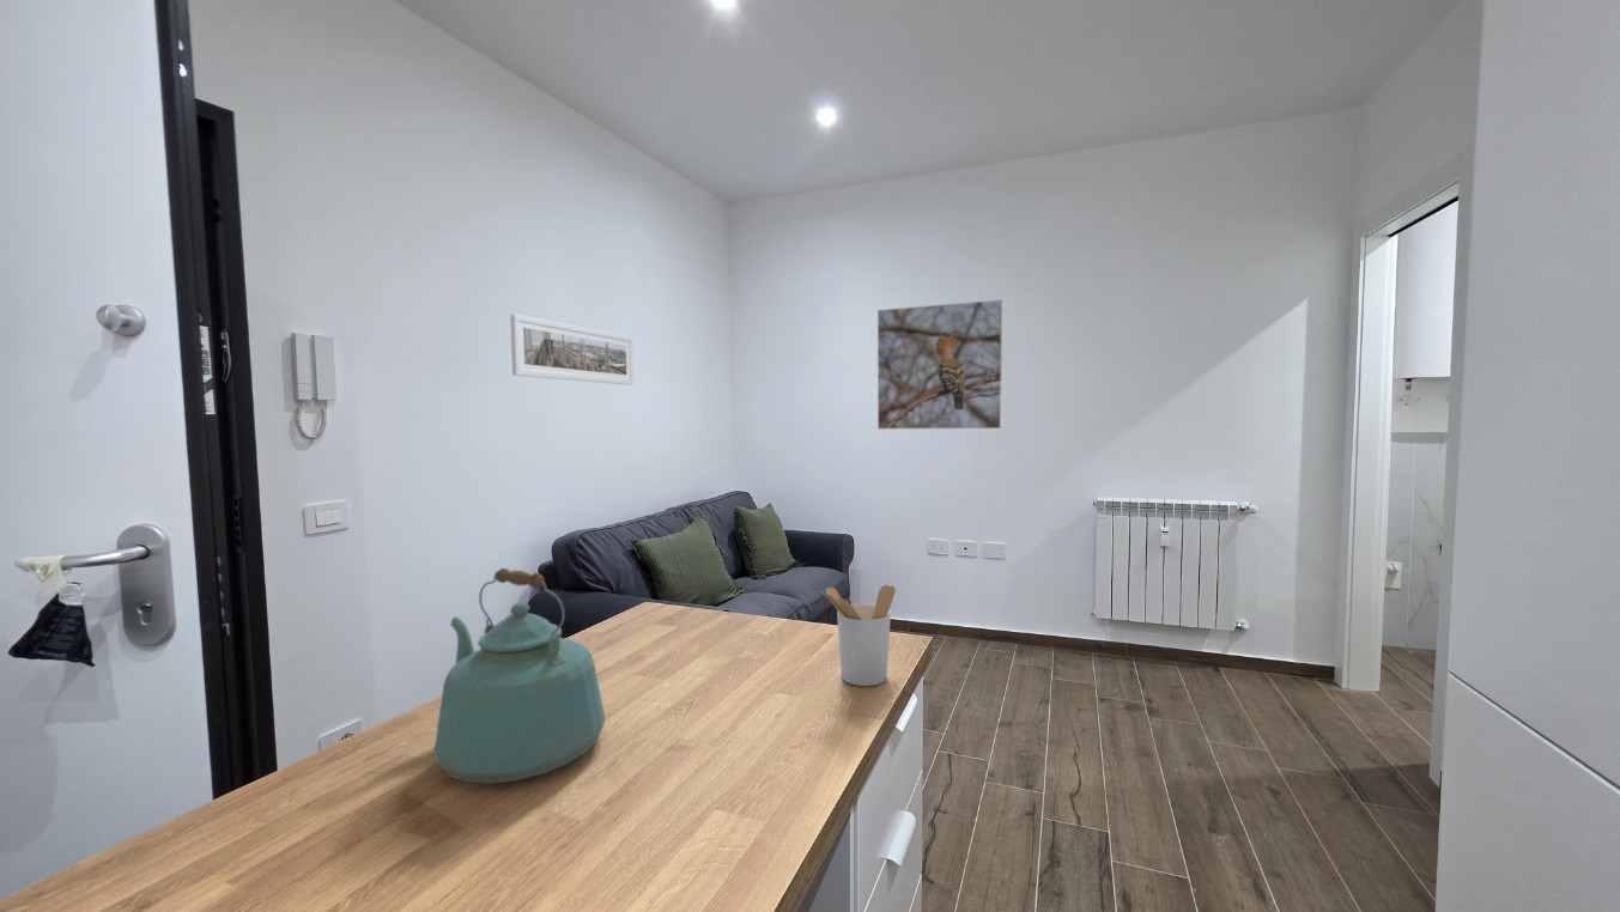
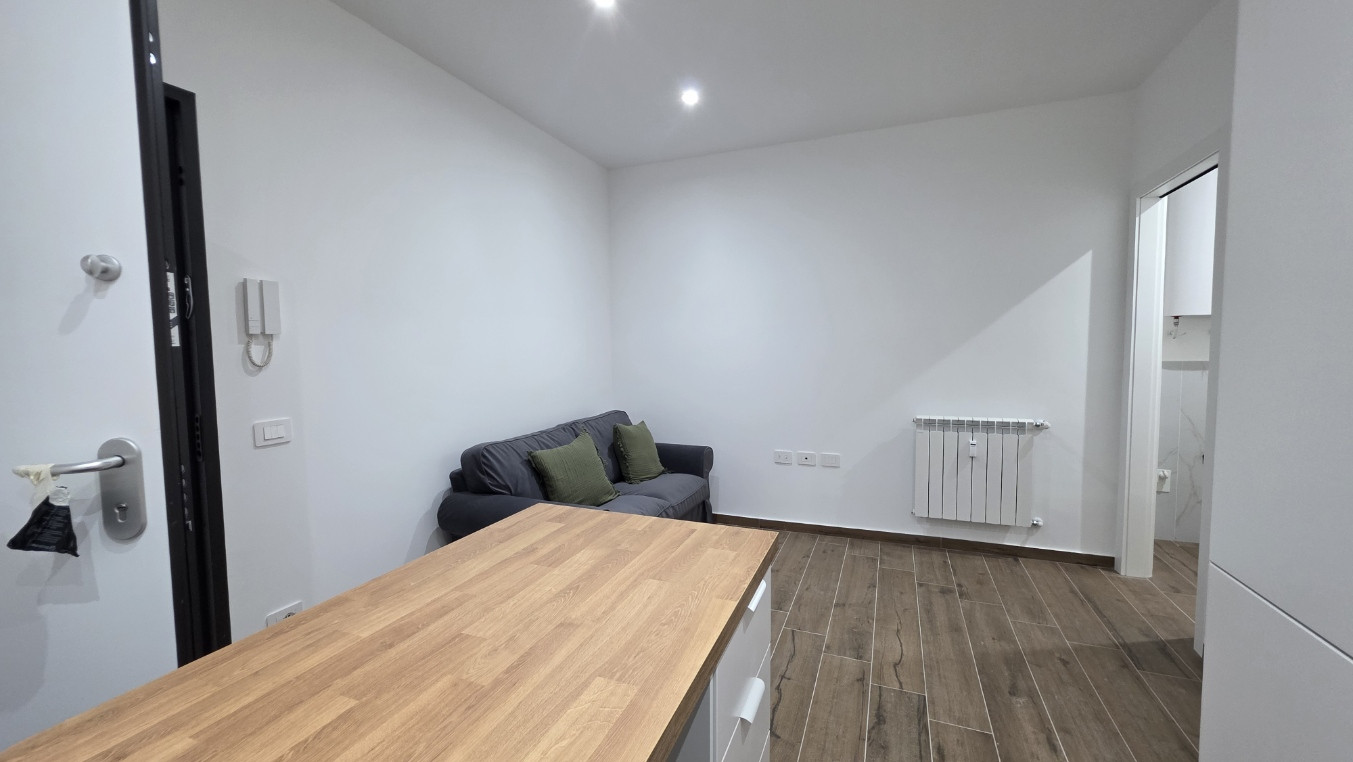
- kettle (510, 657)
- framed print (938, 367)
- utensil holder (855, 631)
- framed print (580, 353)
